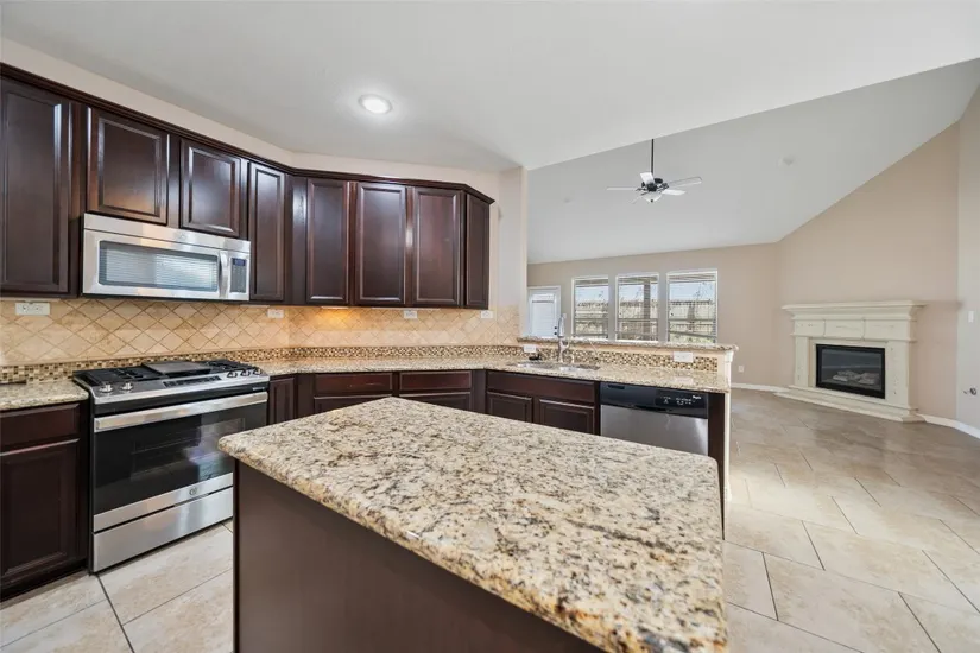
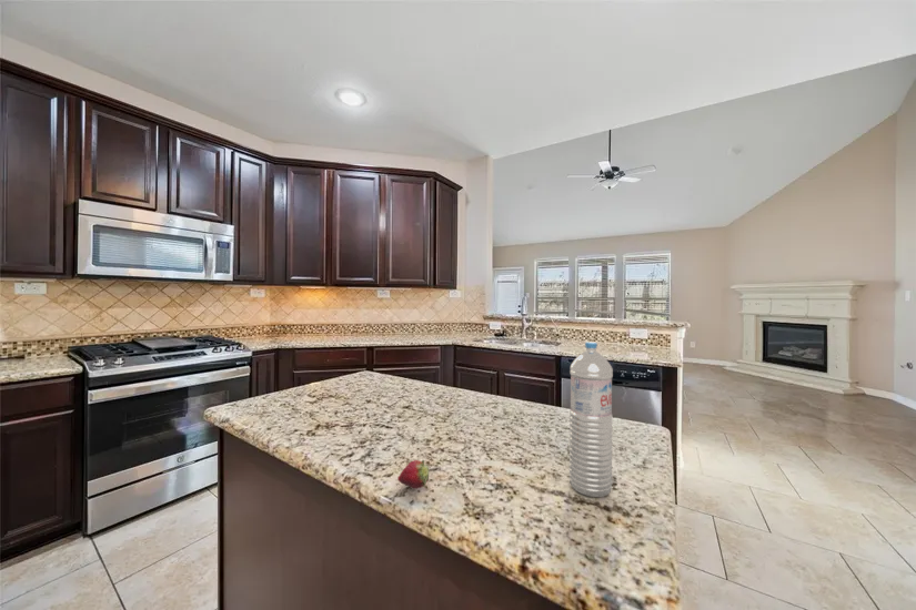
+ fruit (413, 472)
+ water bottle (590, 415)
